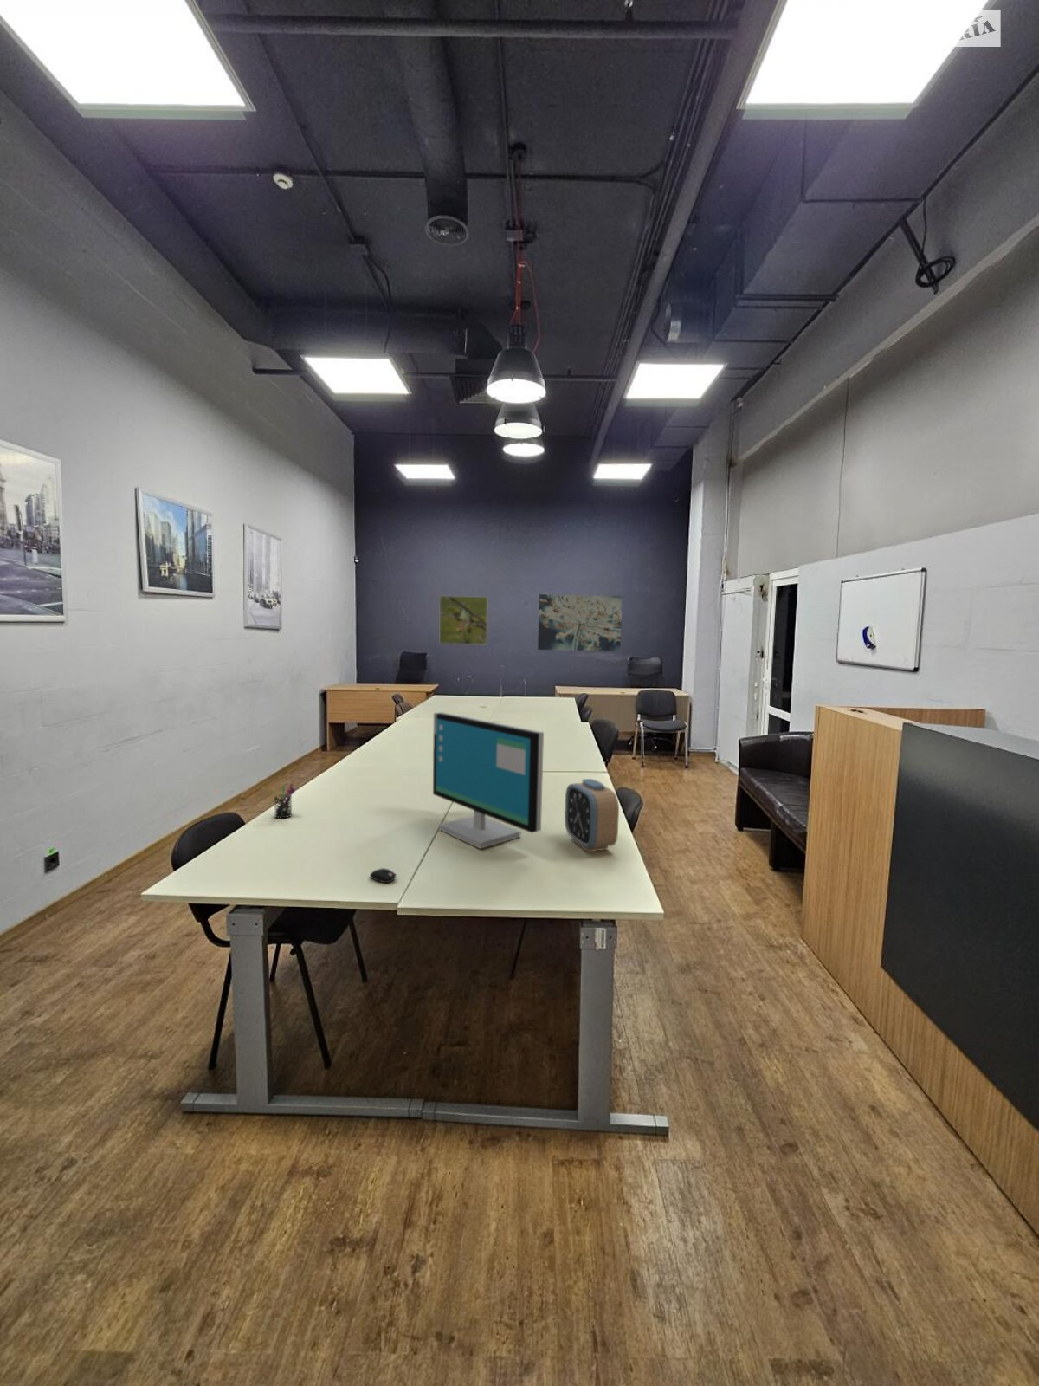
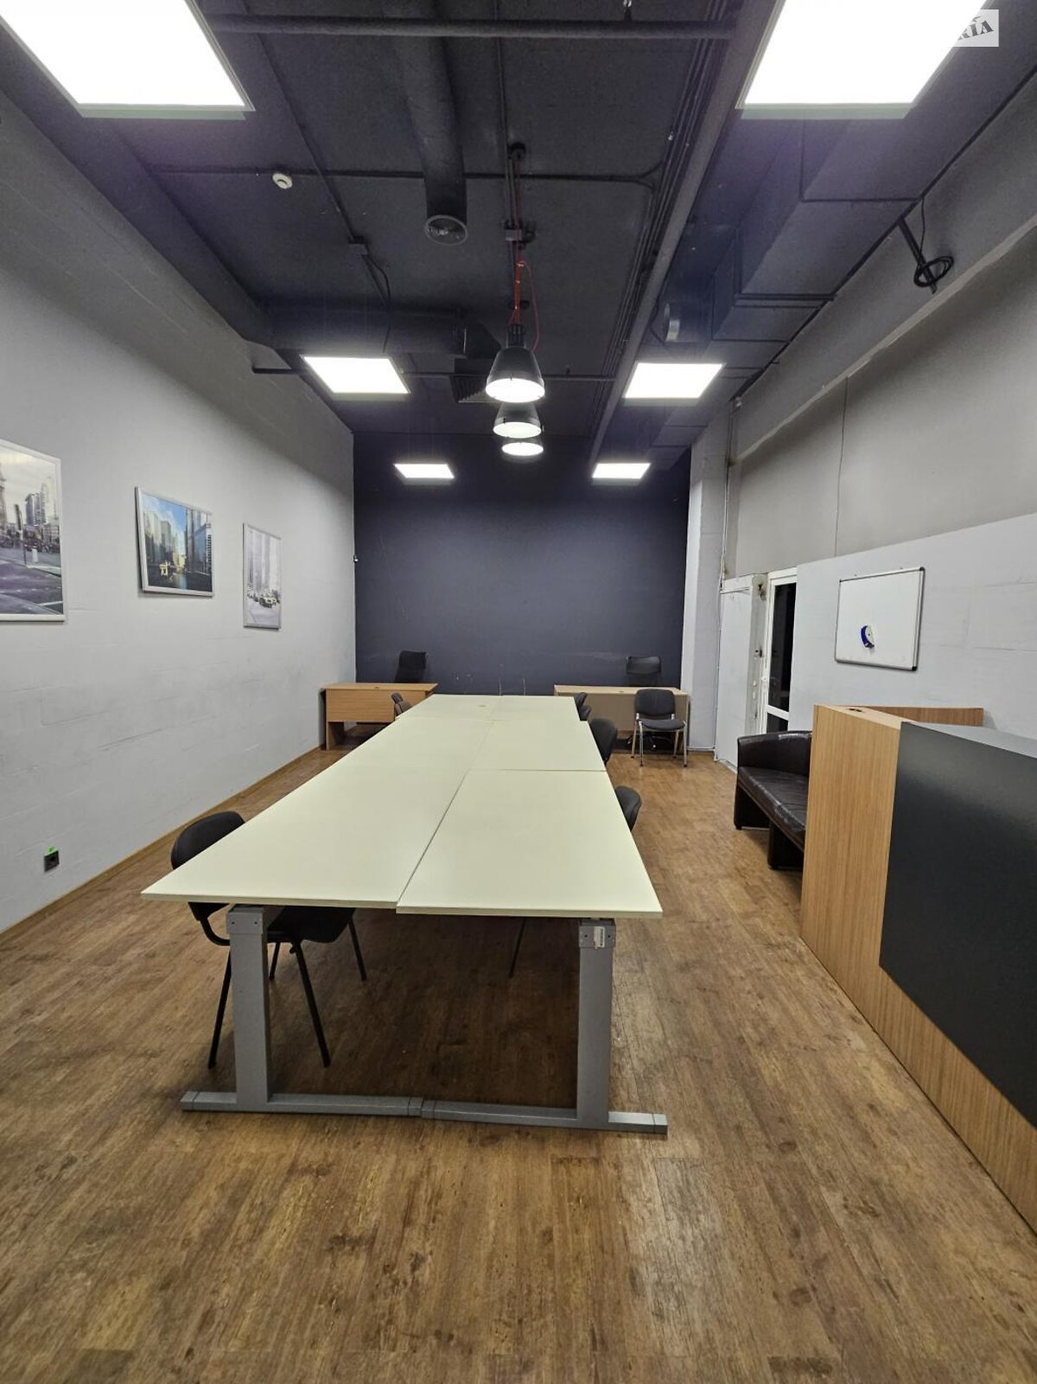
- pen holder (284, 799)
- mouse (383, 874)
- computer monitor (480, 778)
- alarm clock (589, 813)
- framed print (463, 620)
- wall art (580, 623)
